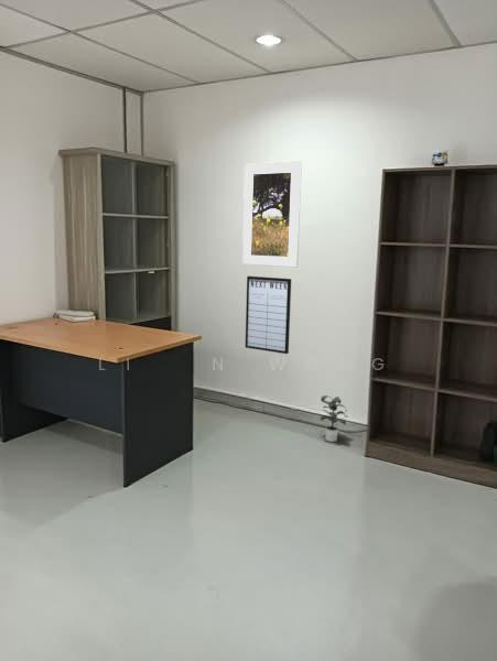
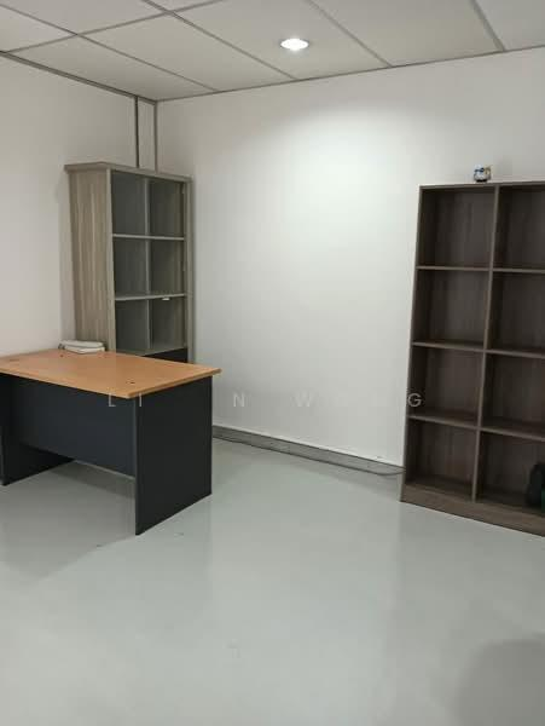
- potted plant (335, 418)
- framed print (270, 215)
- writing board (267, 314)
